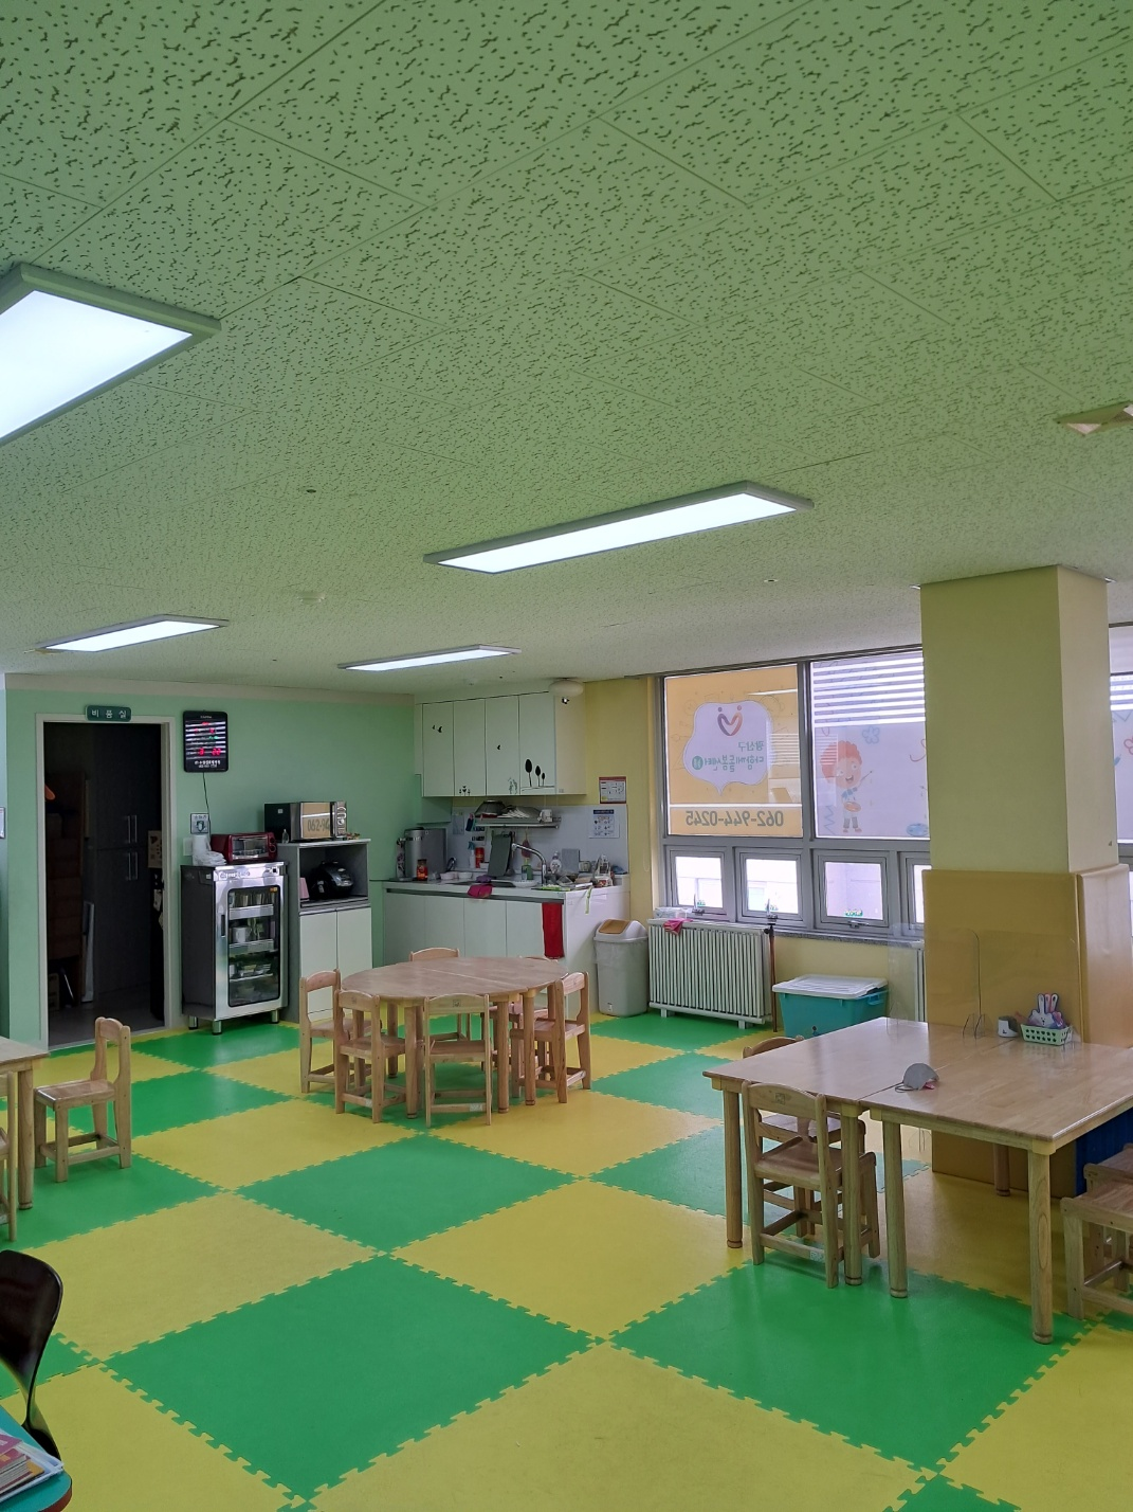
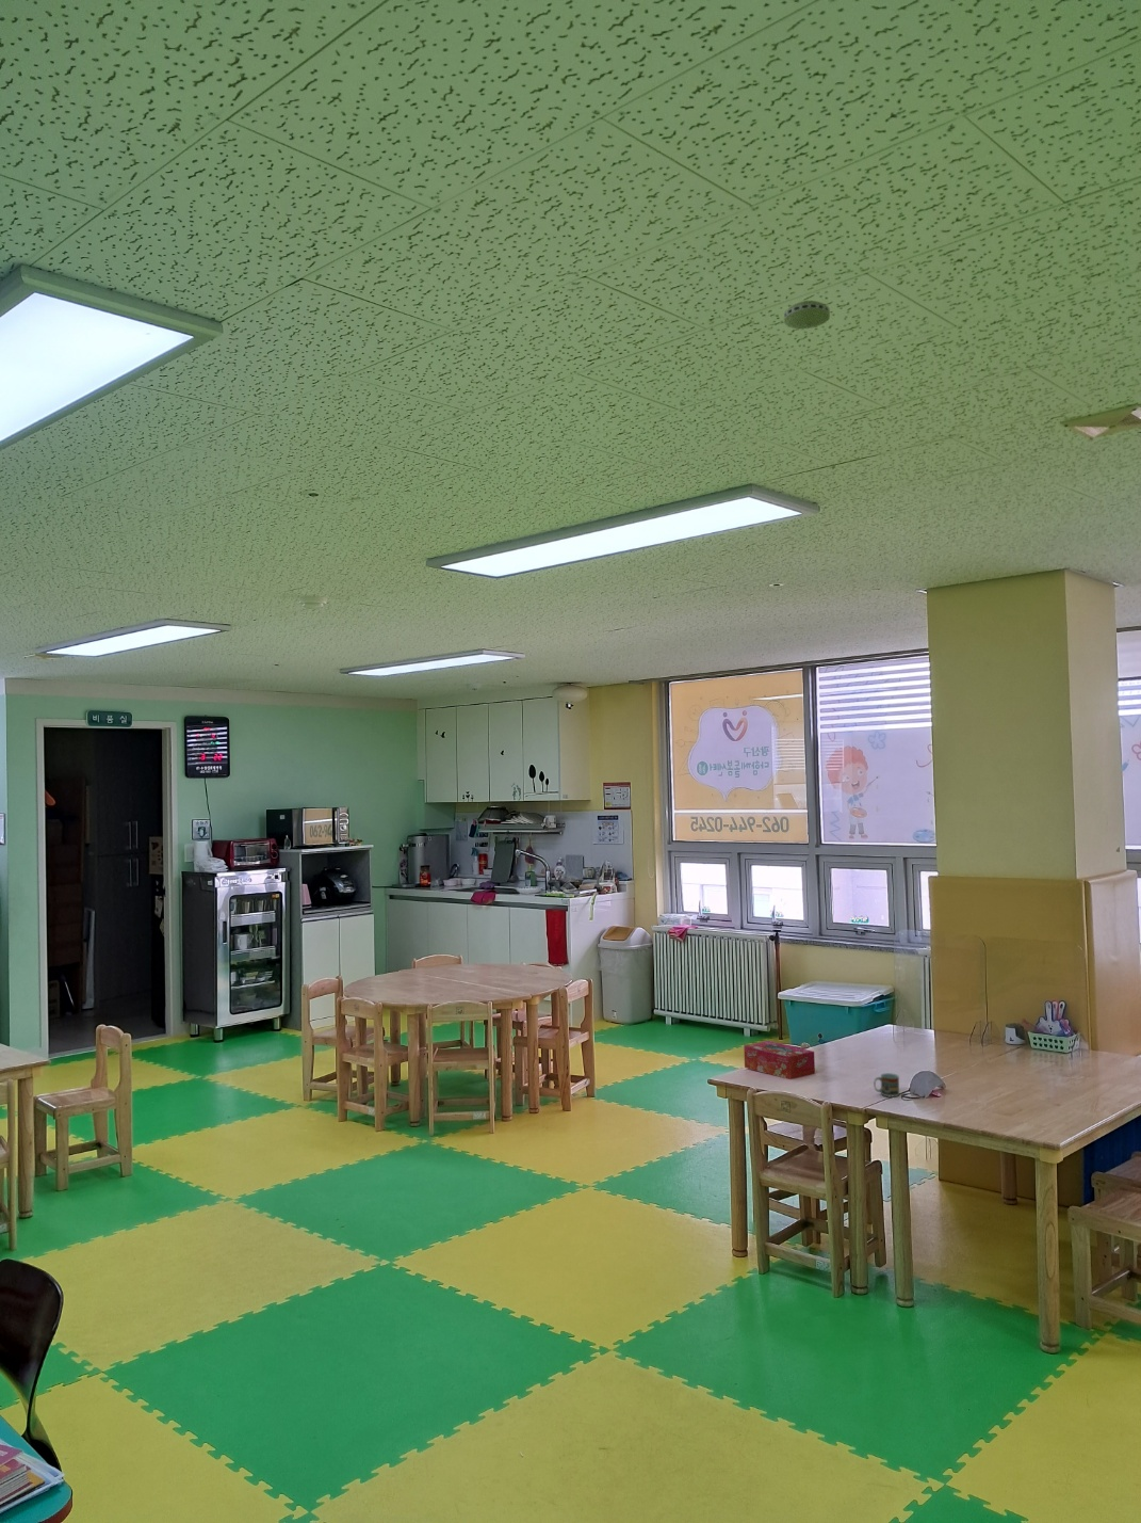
+ smoke detector (807, 313)
+ tissue box (779, 1059)
+ cup (887, 1084)
